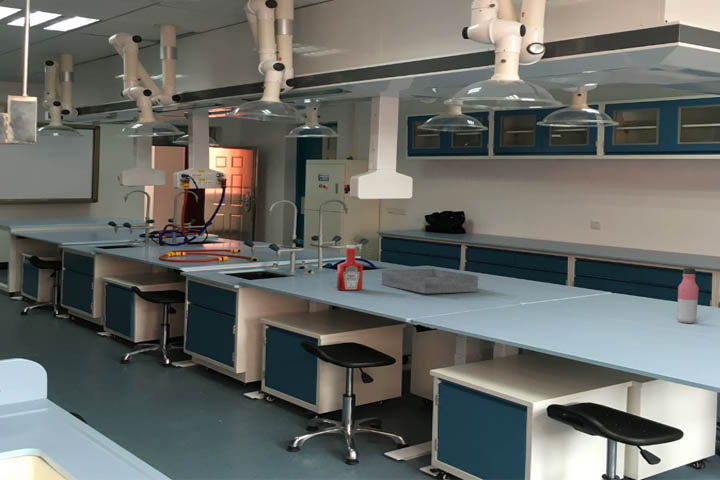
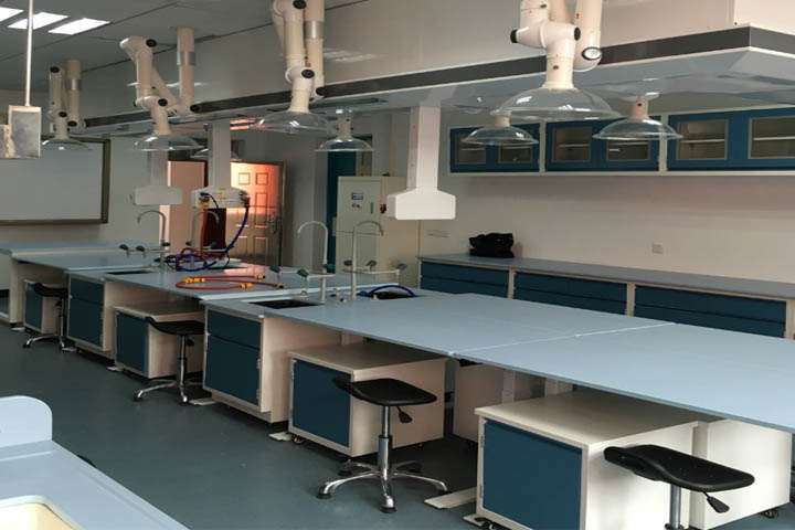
- storage tray (428, 280)
- soap bottle (350, 267)
- water bottle (687, 295)
